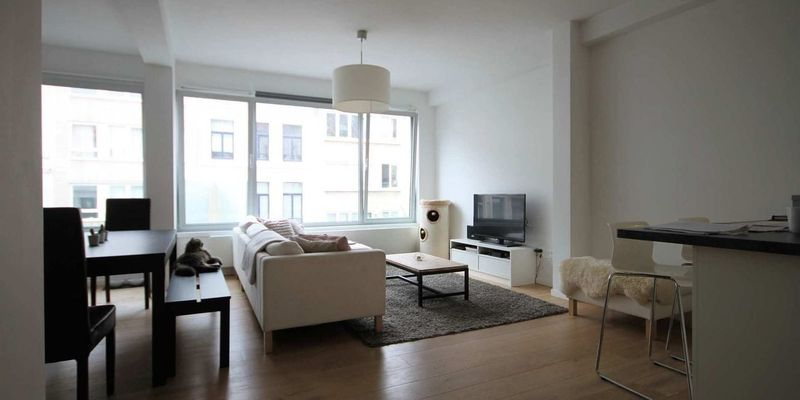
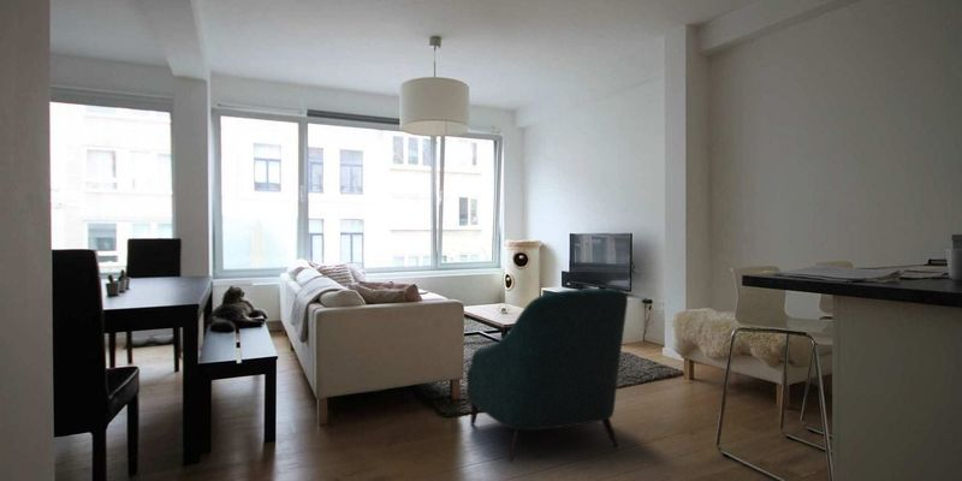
+ armchair (545, 360)
